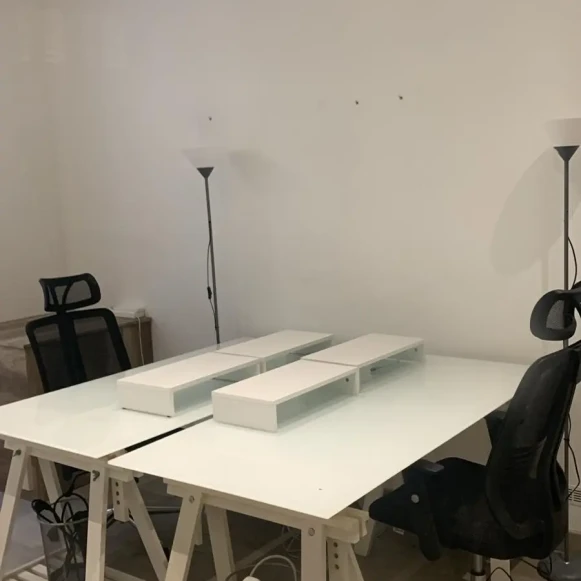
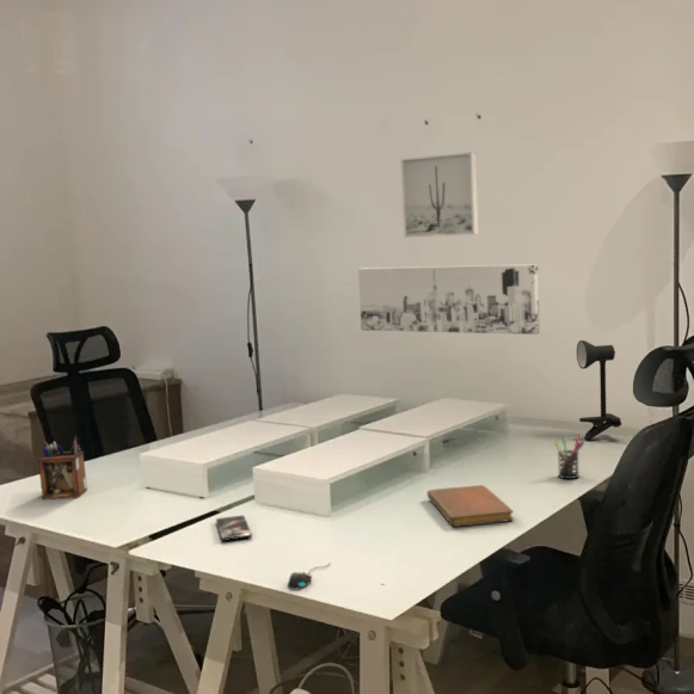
+ desk lamp (601, 389)
+ wall art (438, 196)
+ pen holder (569, 455)
+ wall art (443, 299)
+ notebook (468, 504)
+ smartphone (233, 527)
+ desk organizer (62, 467)
+ mouse (309, 571)
